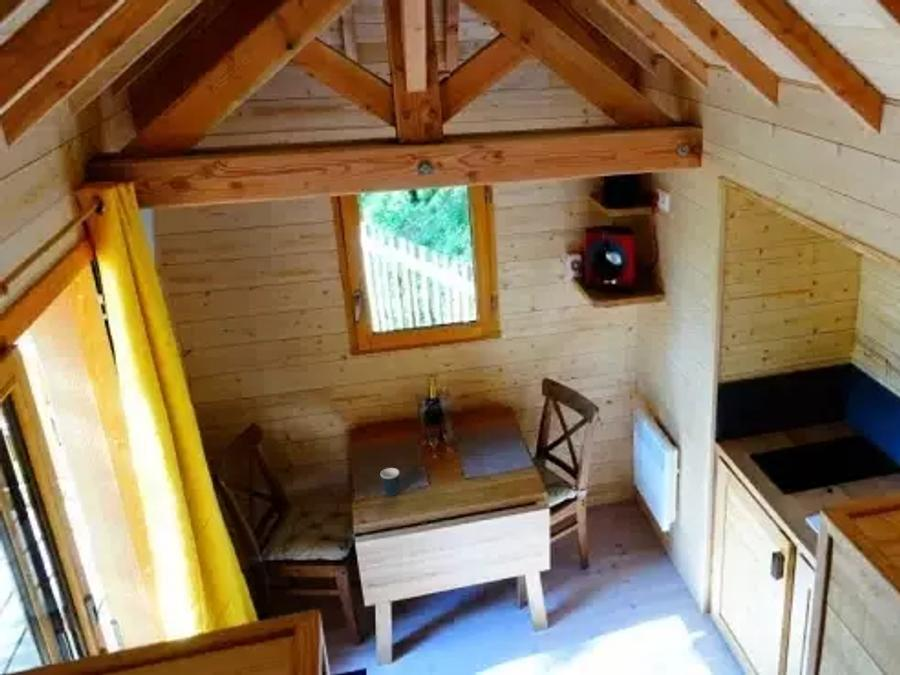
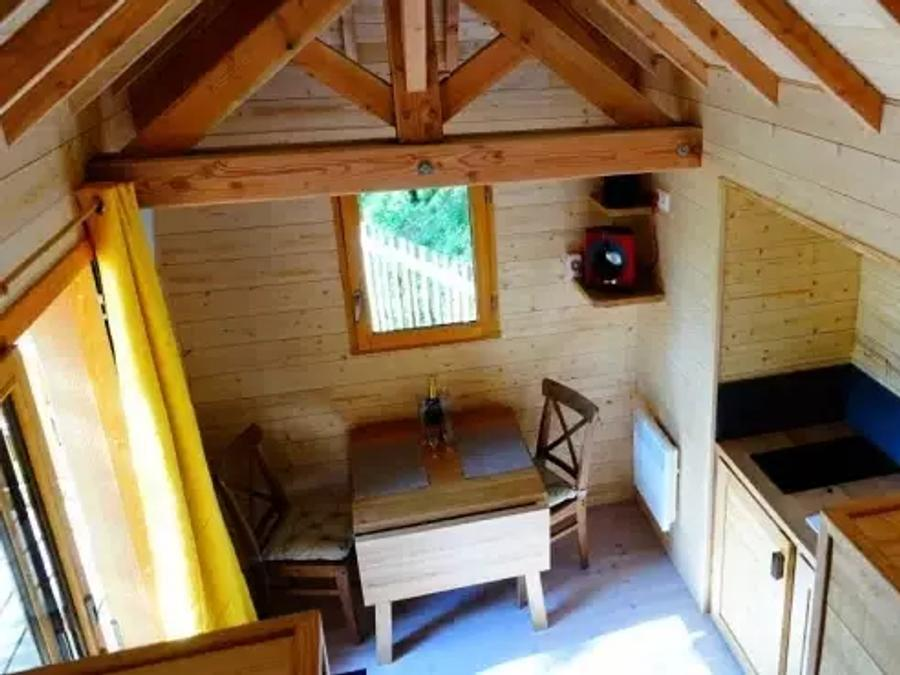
- mug (392, 484)
